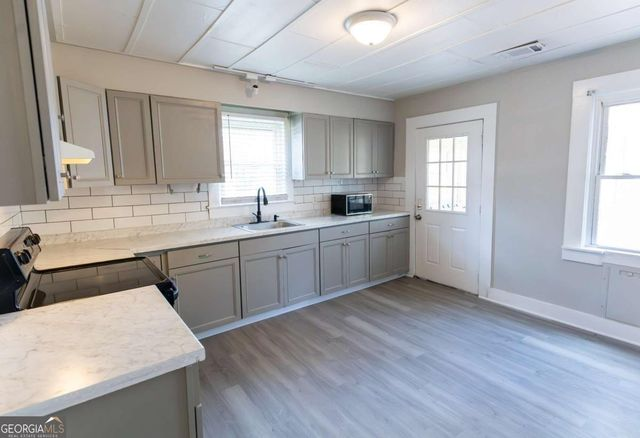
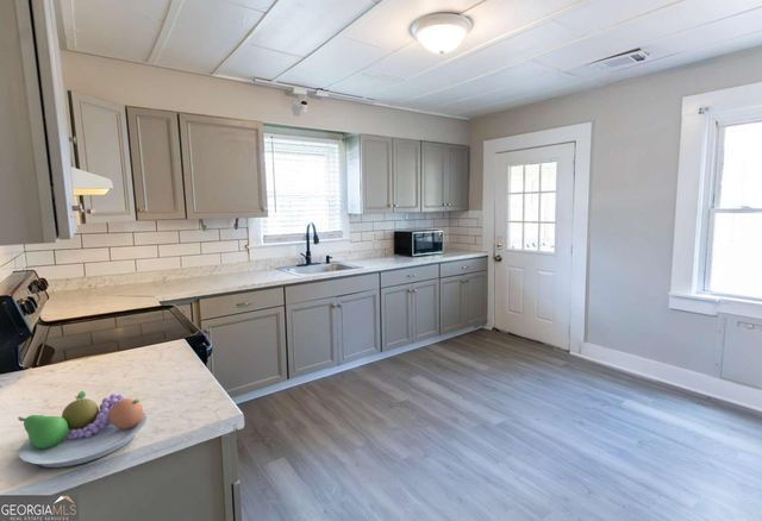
+ fruit bowl (82, 421)
